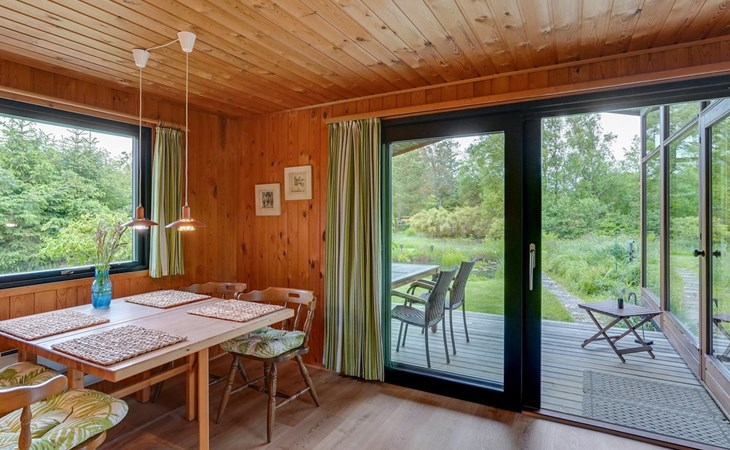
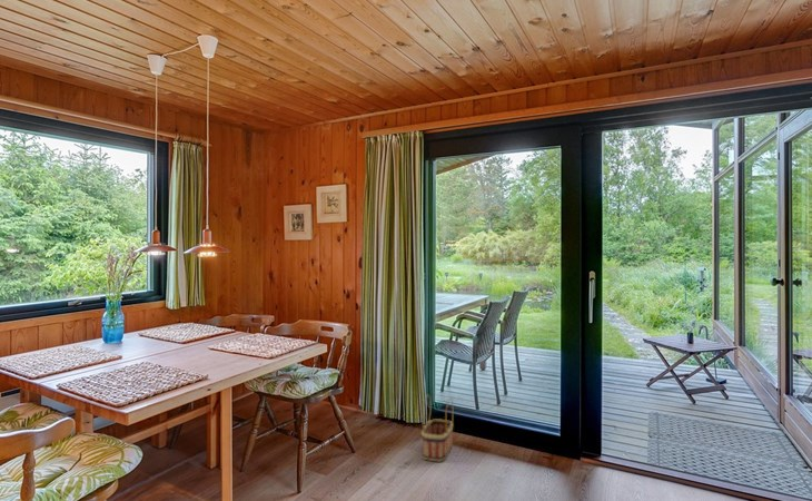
+ basket (437, 424)
